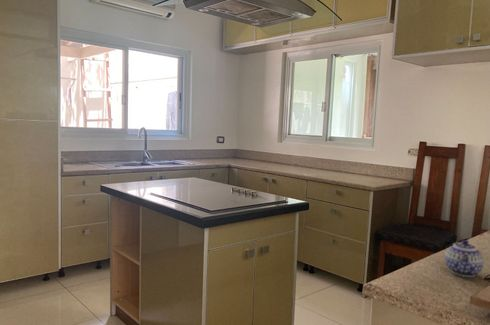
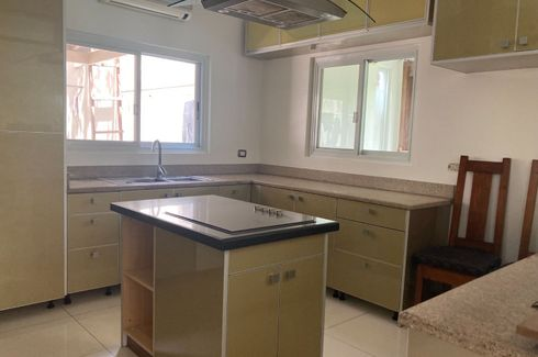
- teapot (464, 256)
